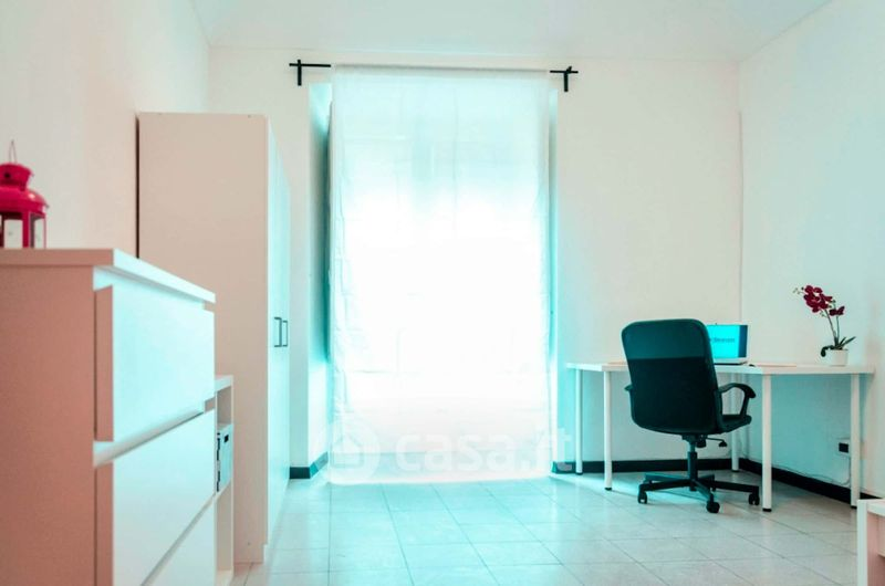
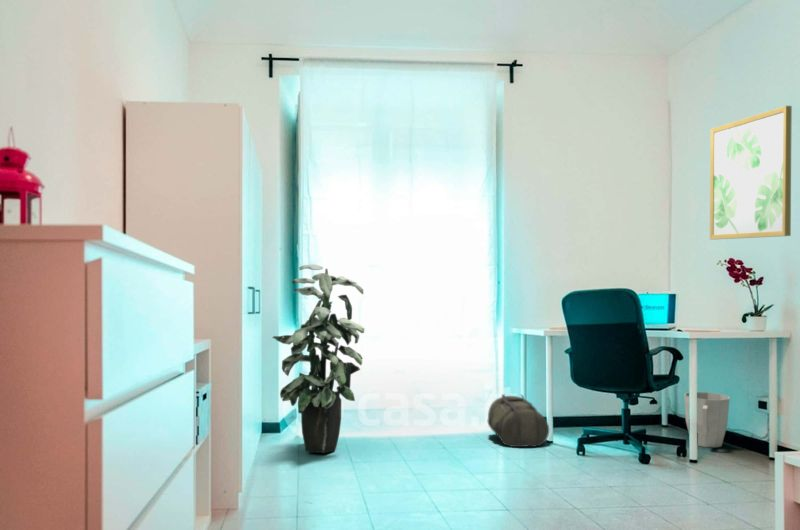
+ indoor plant (319, 357)
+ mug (708, 421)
+ backpack (517, 418)
+ wall art (747, 178)
